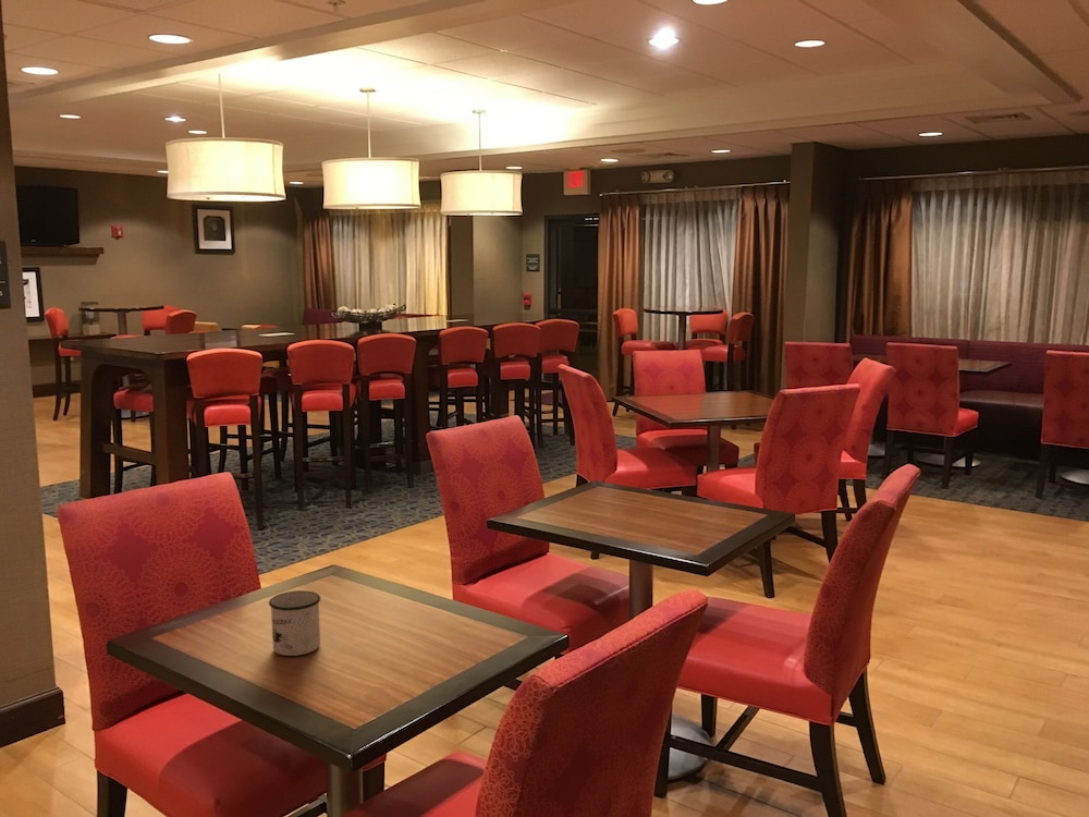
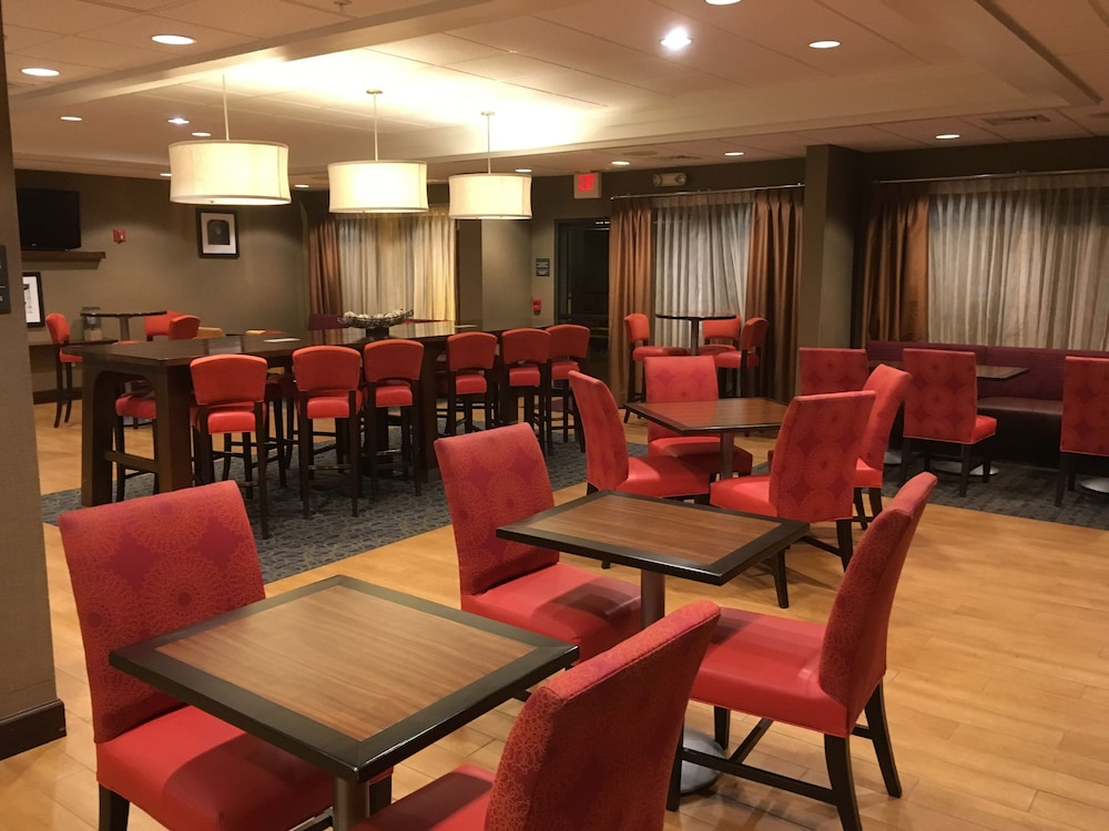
- mug (299, 625)
